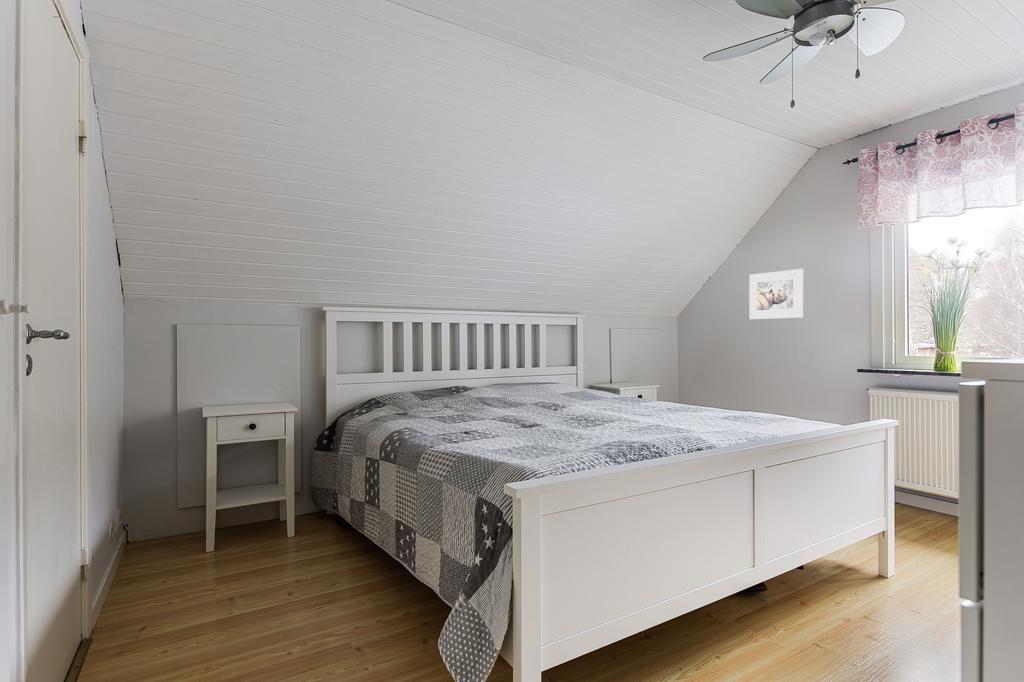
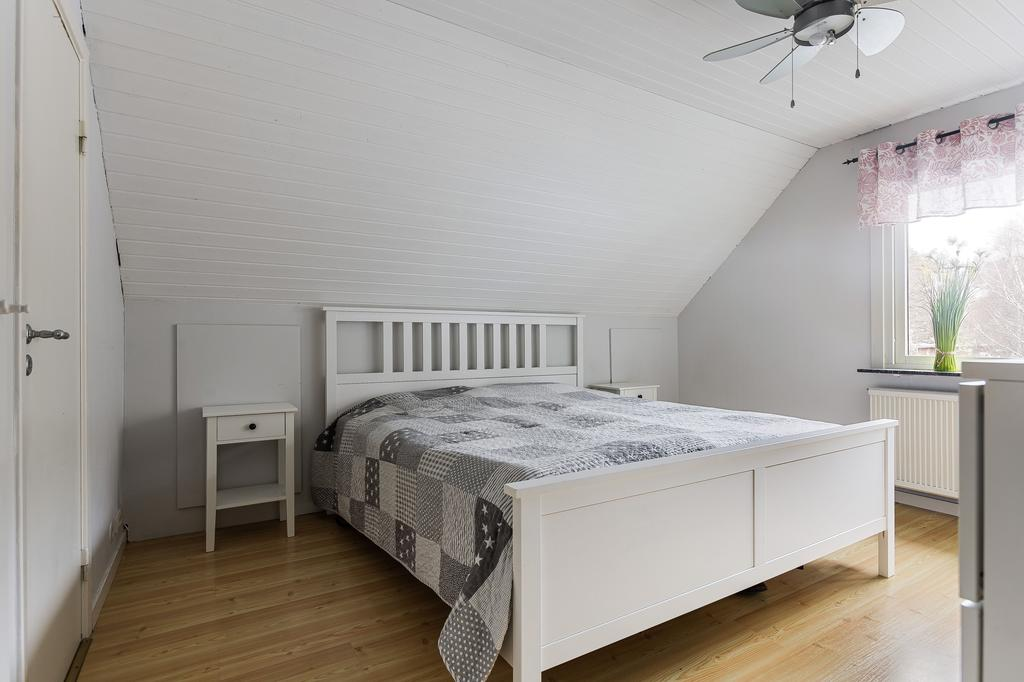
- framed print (775, 295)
